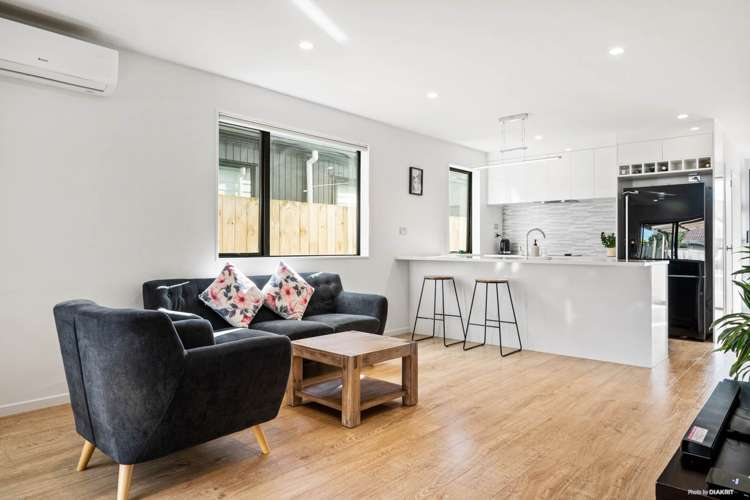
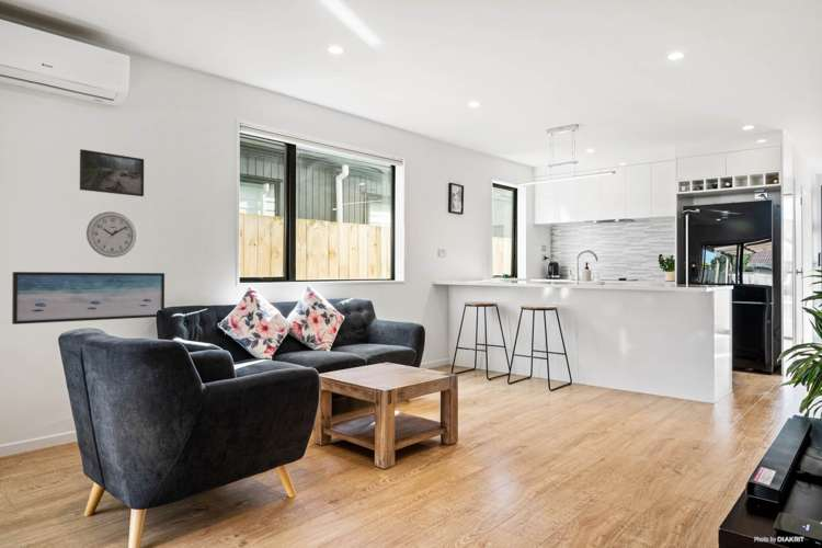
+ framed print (113, 173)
+ wall clock (112, 235)
+ wall art (94, 296)
